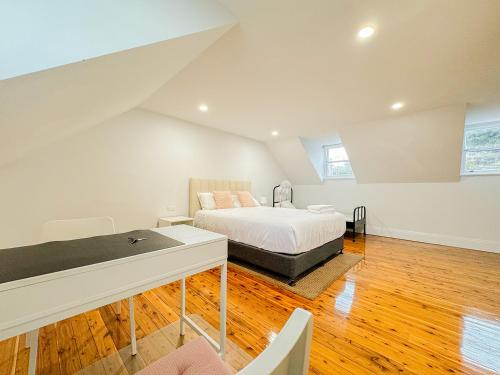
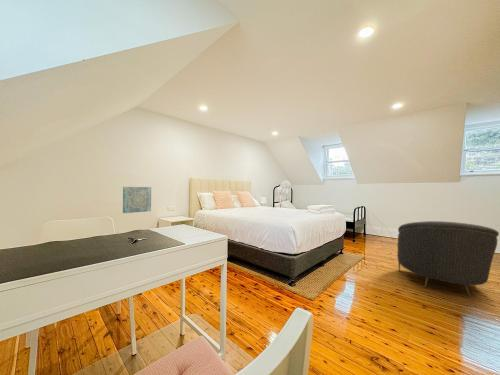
+ wall art (137, 199)
+ armchair (442, 251)
